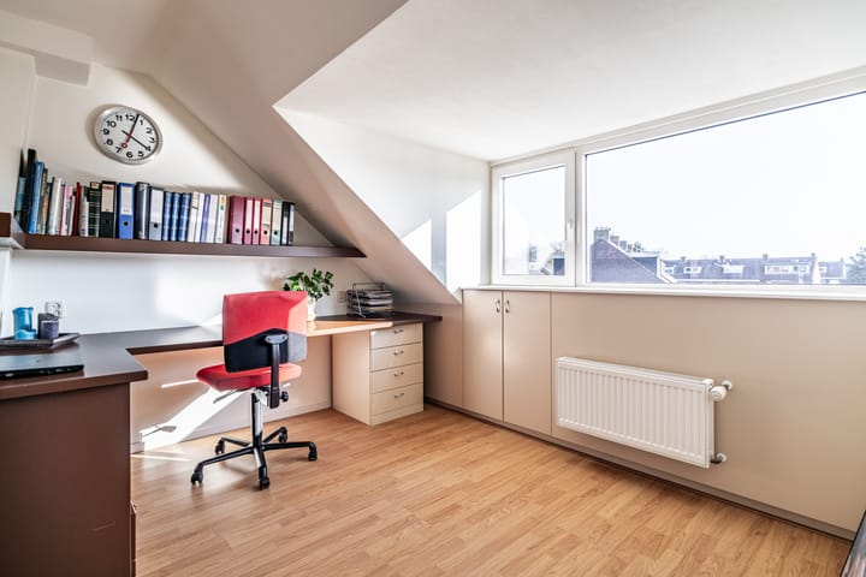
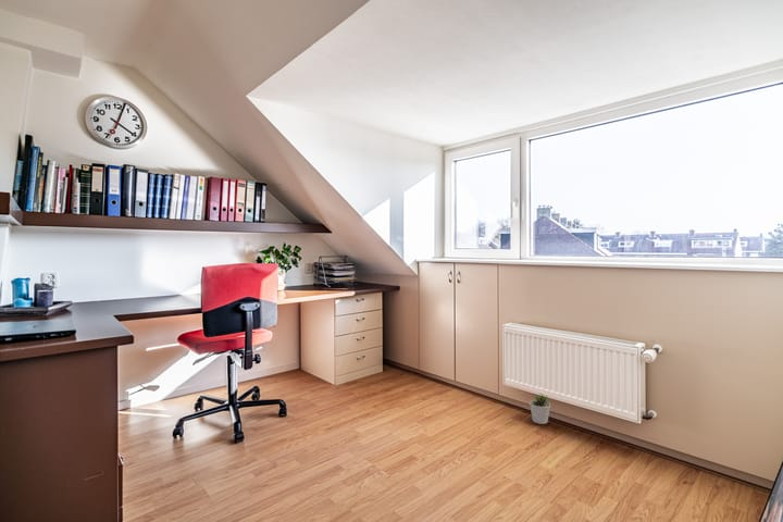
+ potted plant (539, 406)
